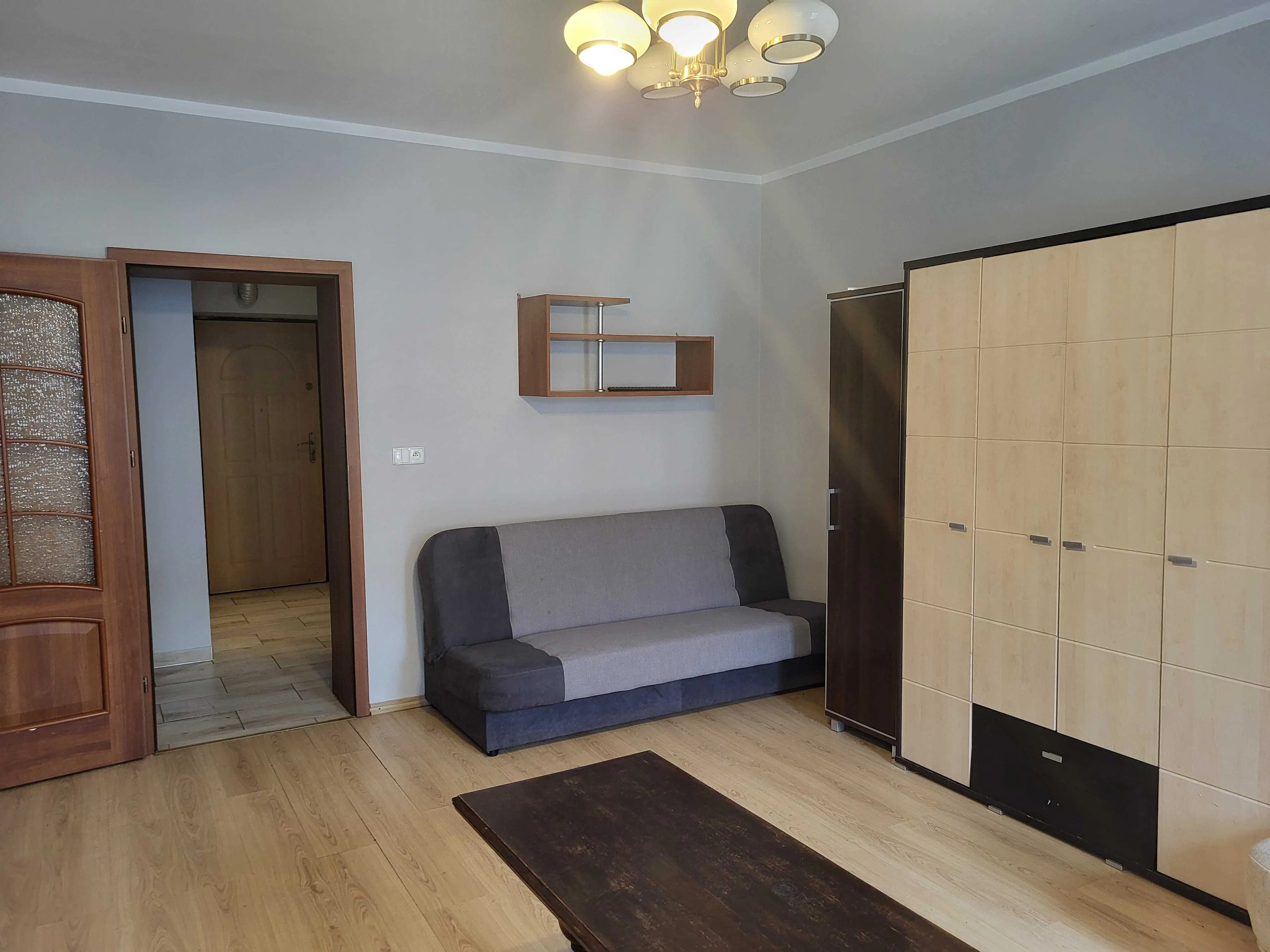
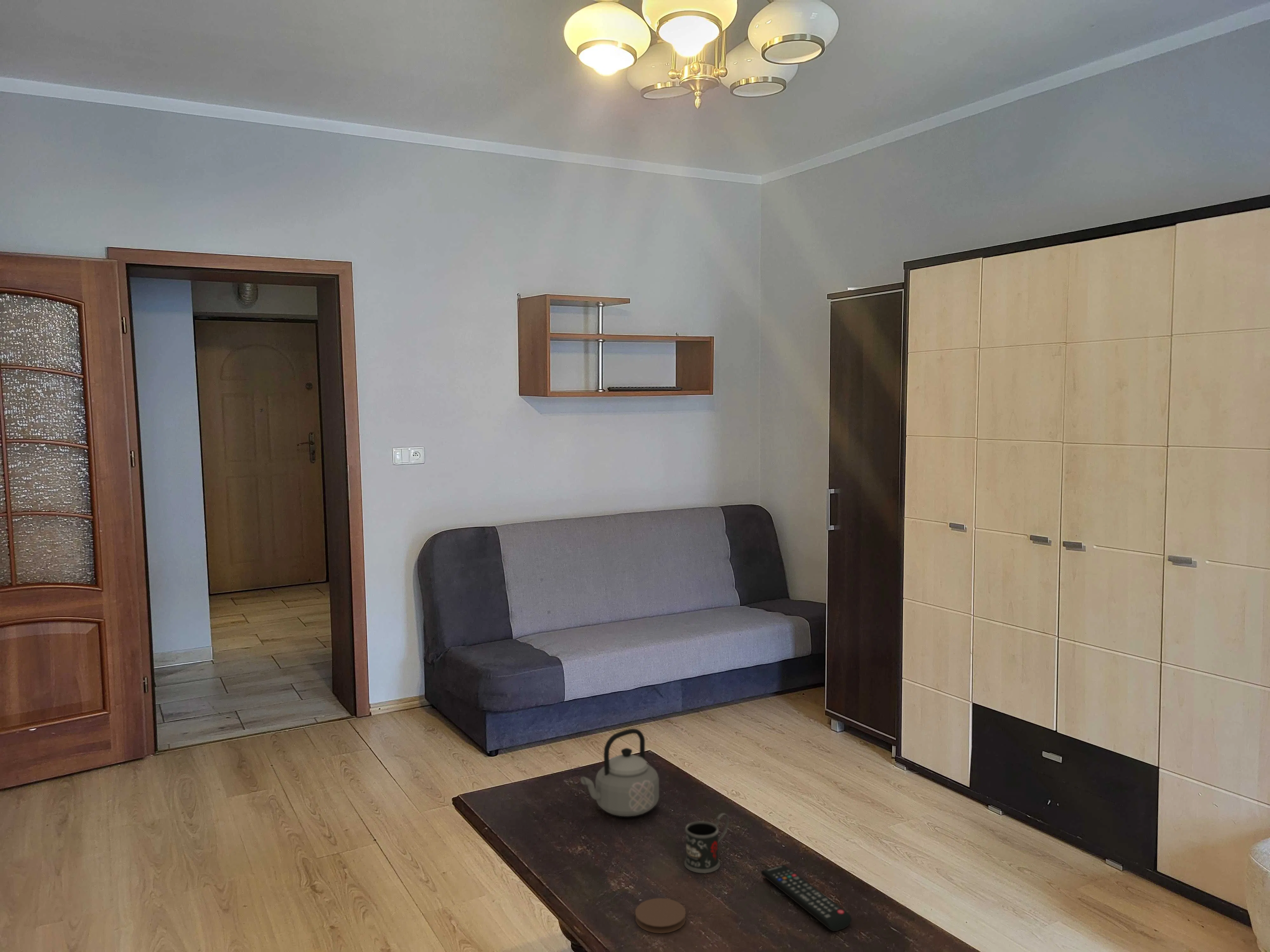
+ mug (708, 840)
+ coaster (660, 915)
+ teapot (619, 772)
+ remote control (804, 896)
